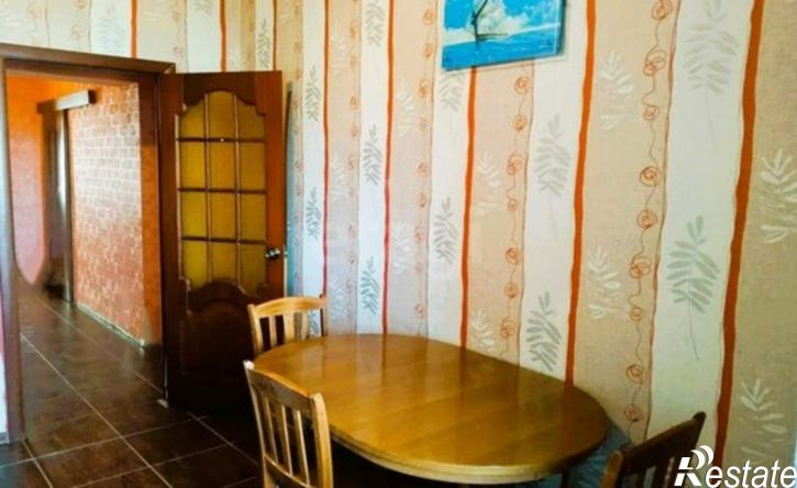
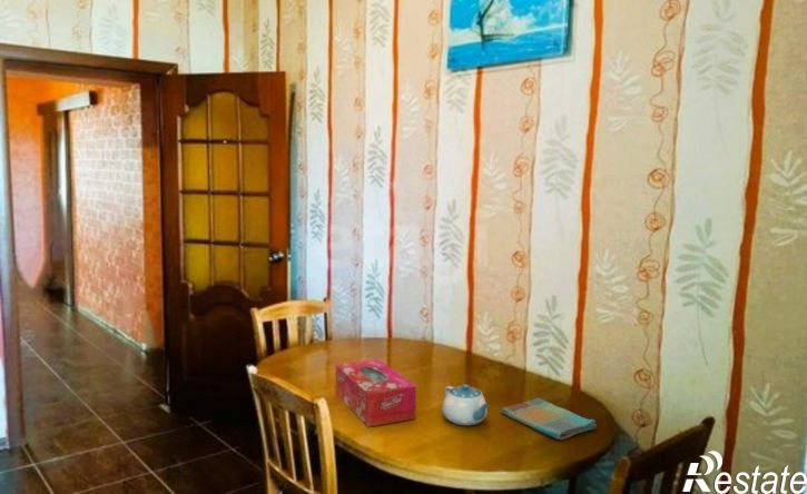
+ tissue box (373, 389)
+ dish towel (547, 416)
+ chinaware (465, 403)
